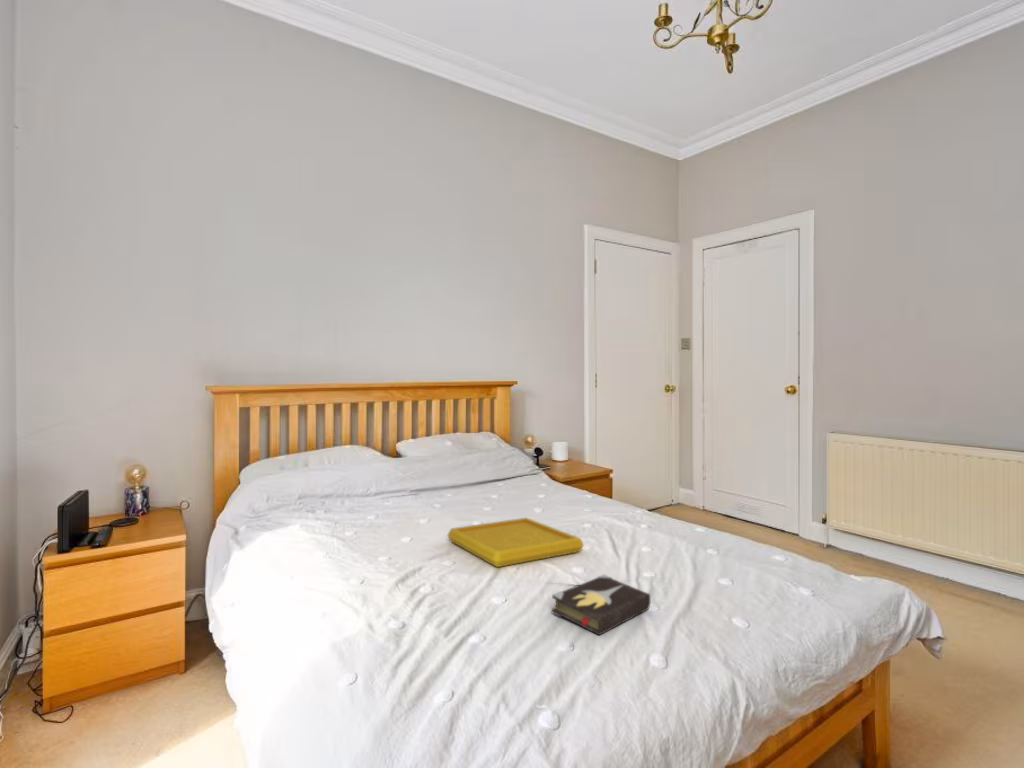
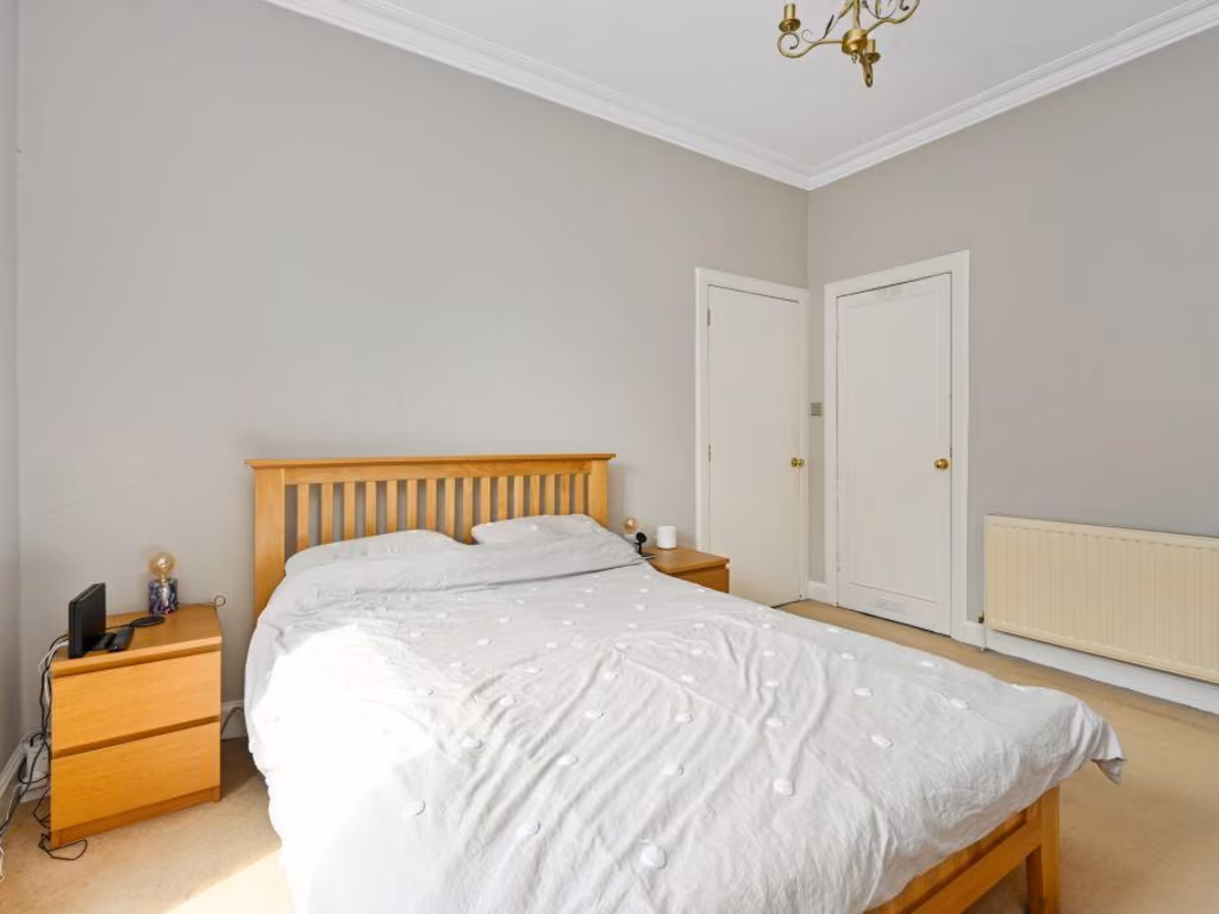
- hardback book (601, 601)
- serving tray (513, 539)
